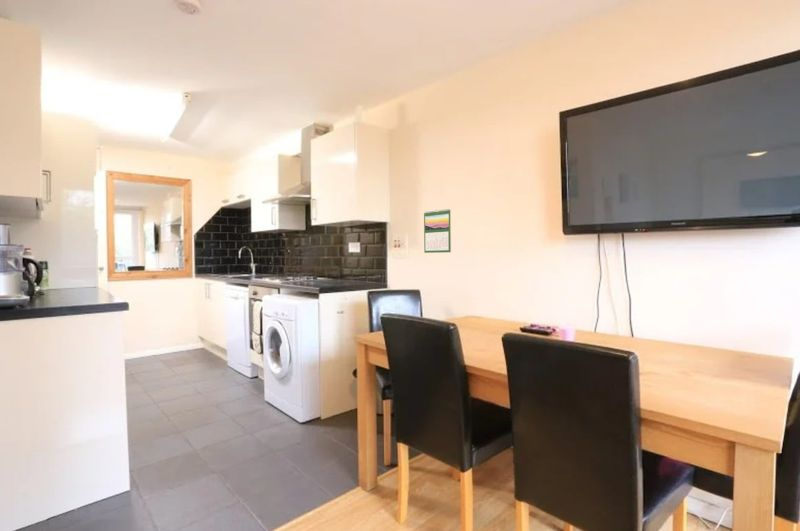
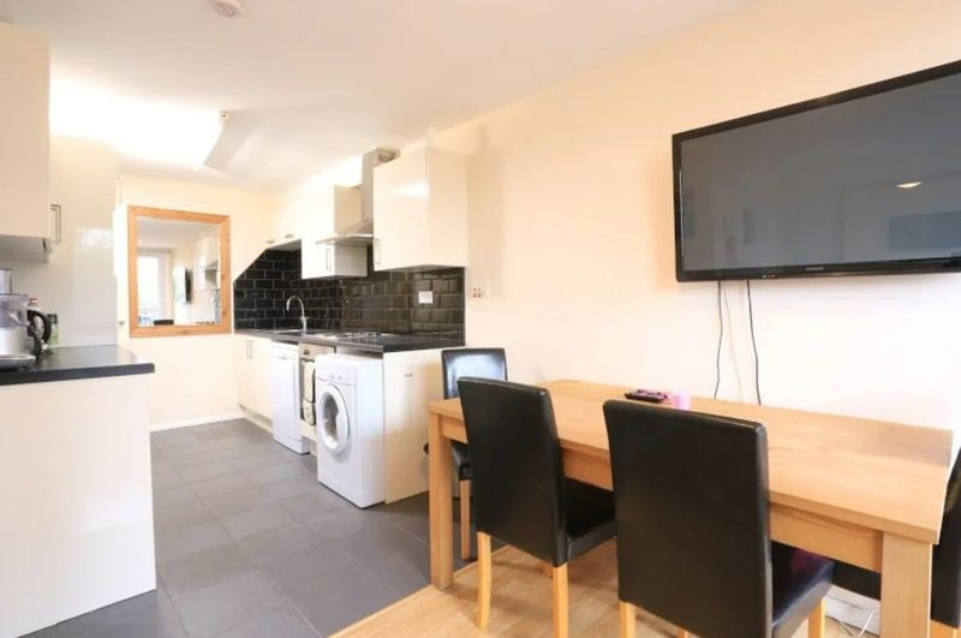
- calendar (437, 231)
